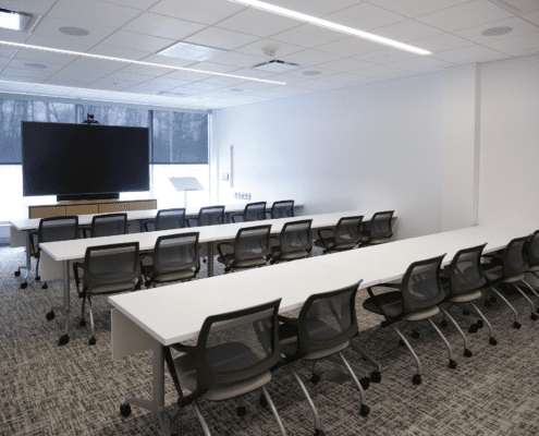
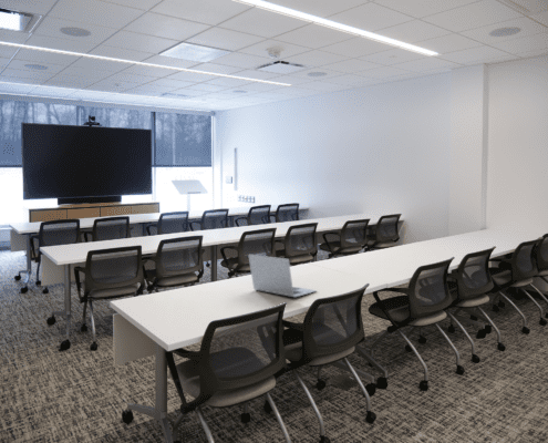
+ laptop (282, 272)
